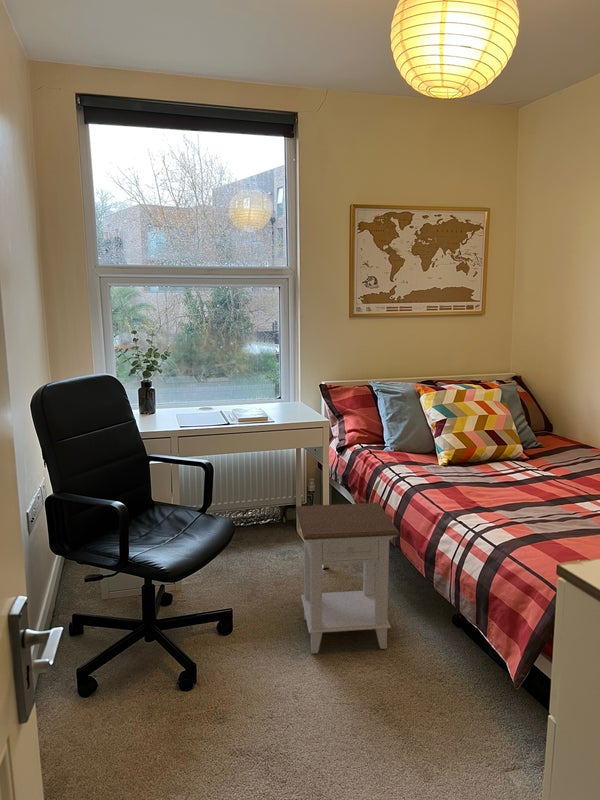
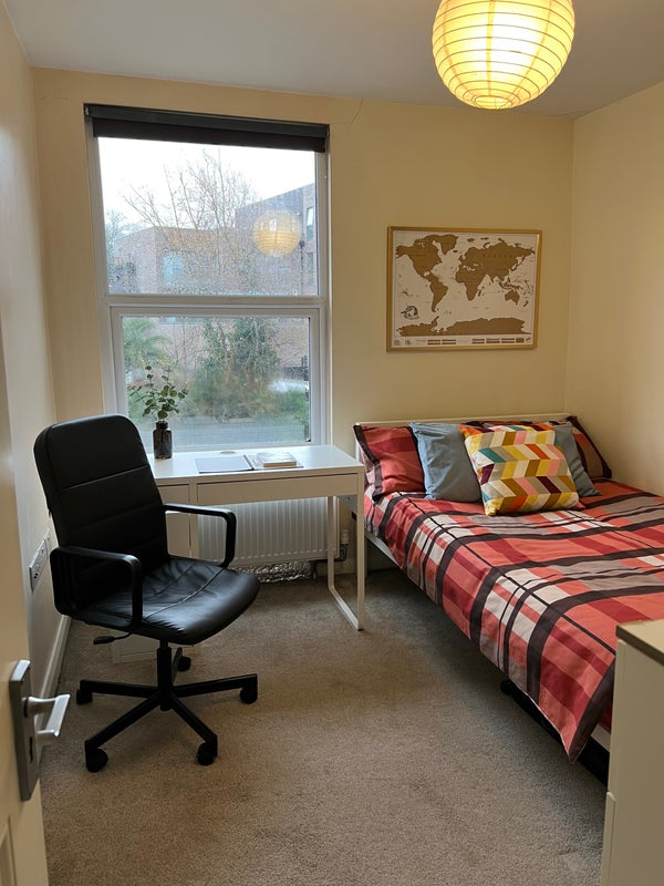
- nightstand (344, 563)
